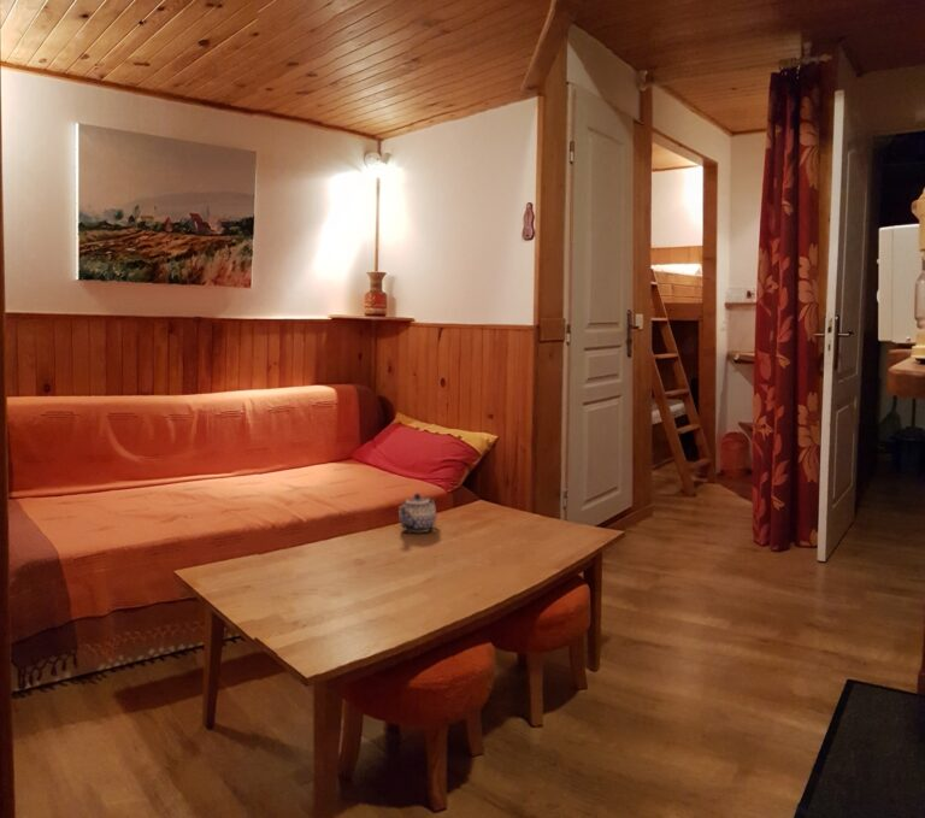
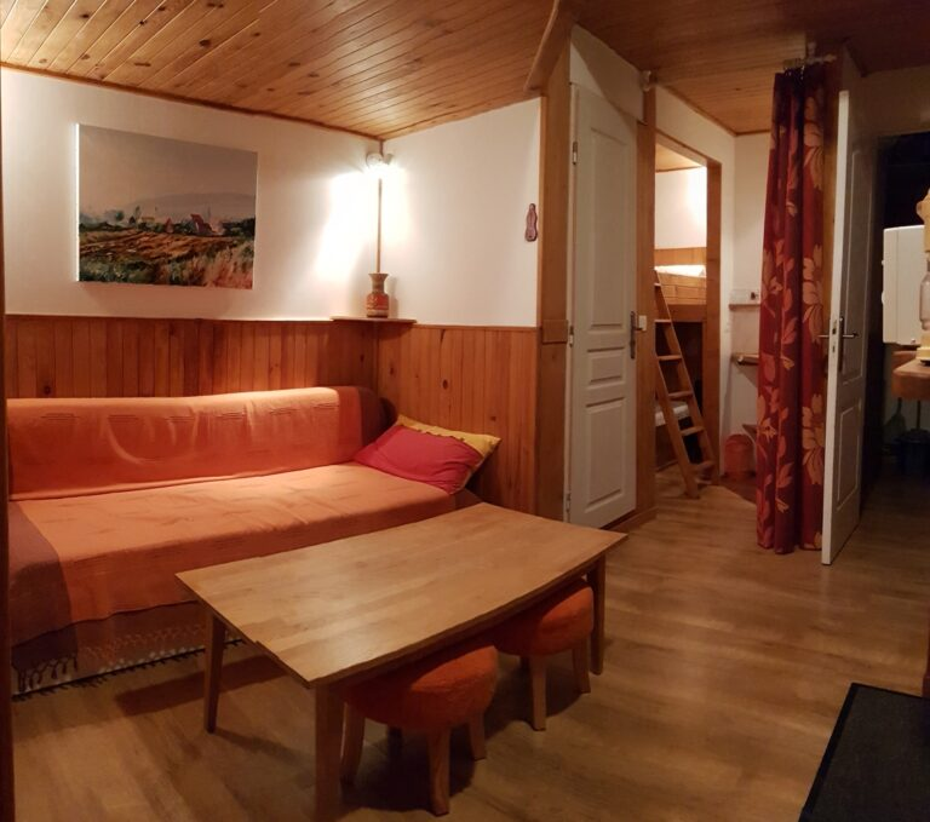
- teapot (417, 511)
